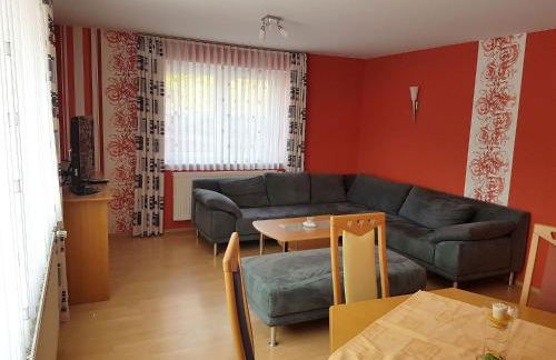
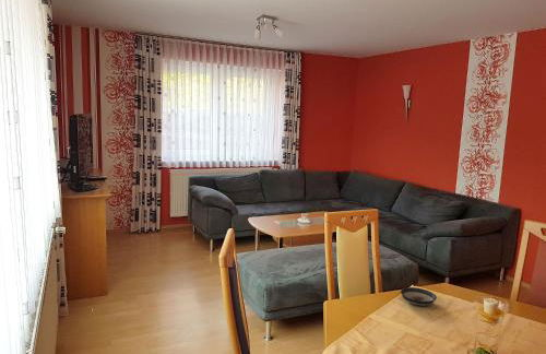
+ saucer (417, 297)
